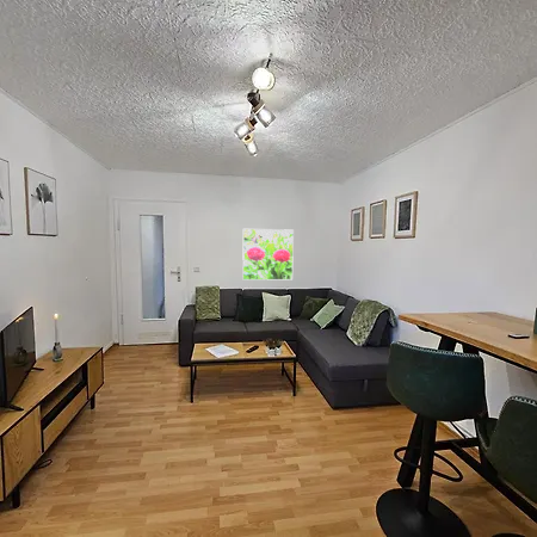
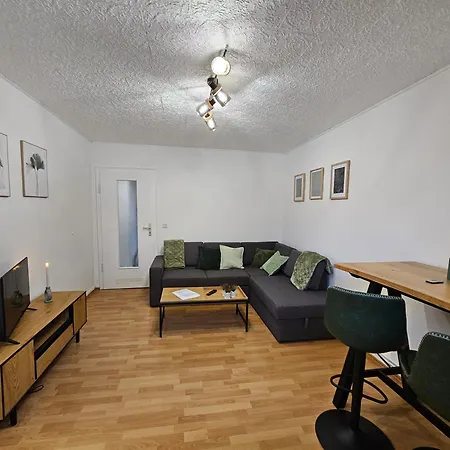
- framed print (267, 254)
